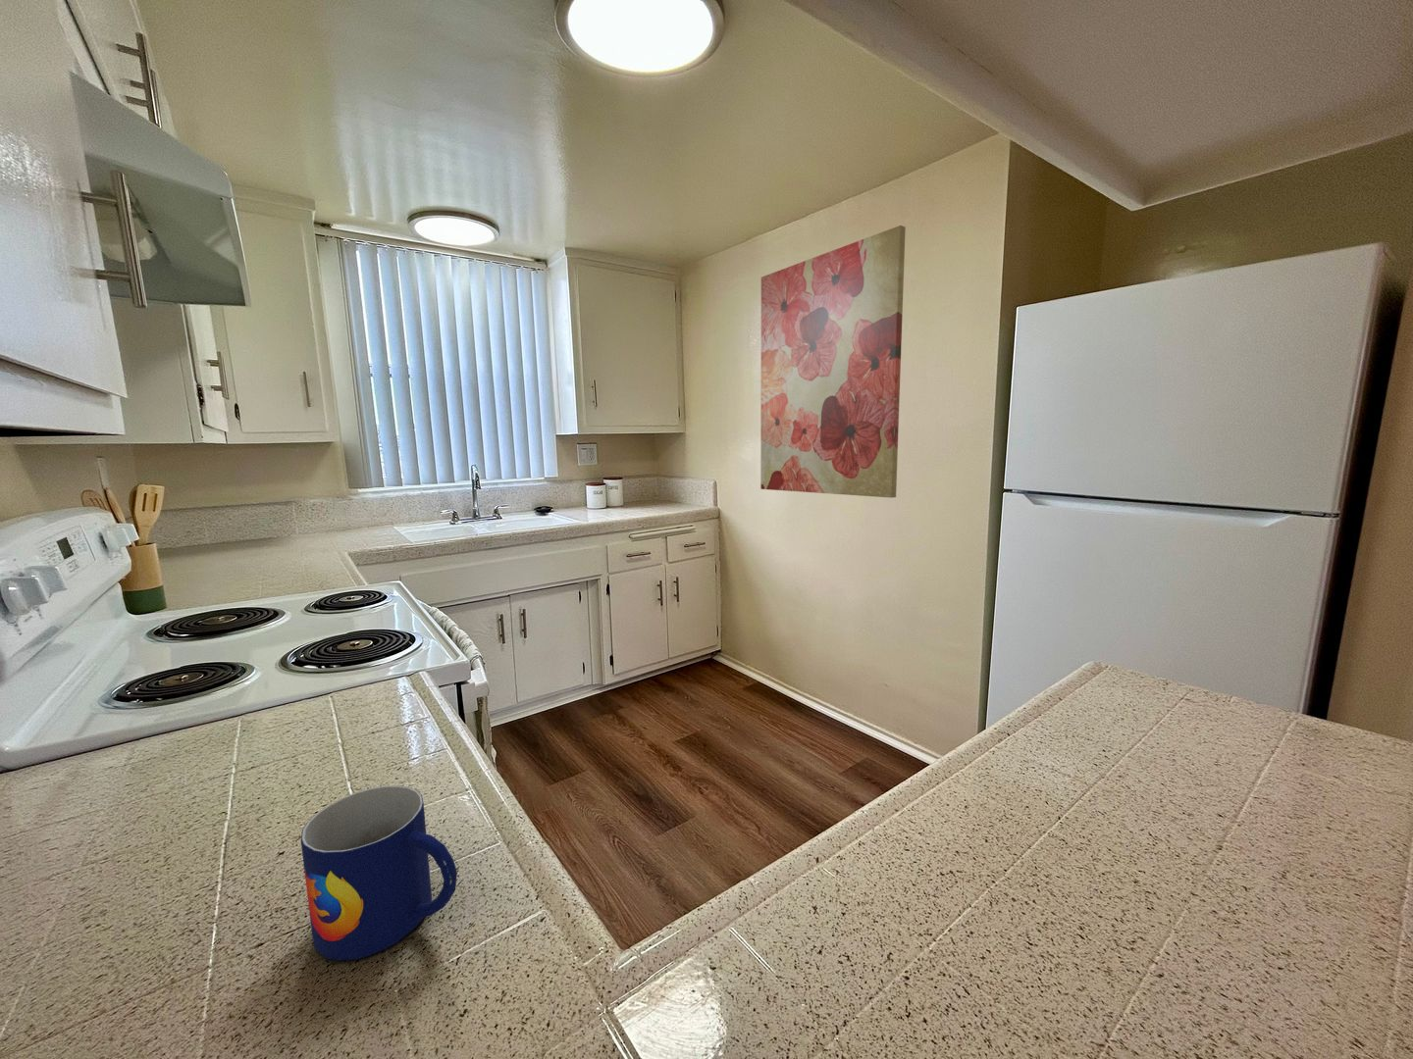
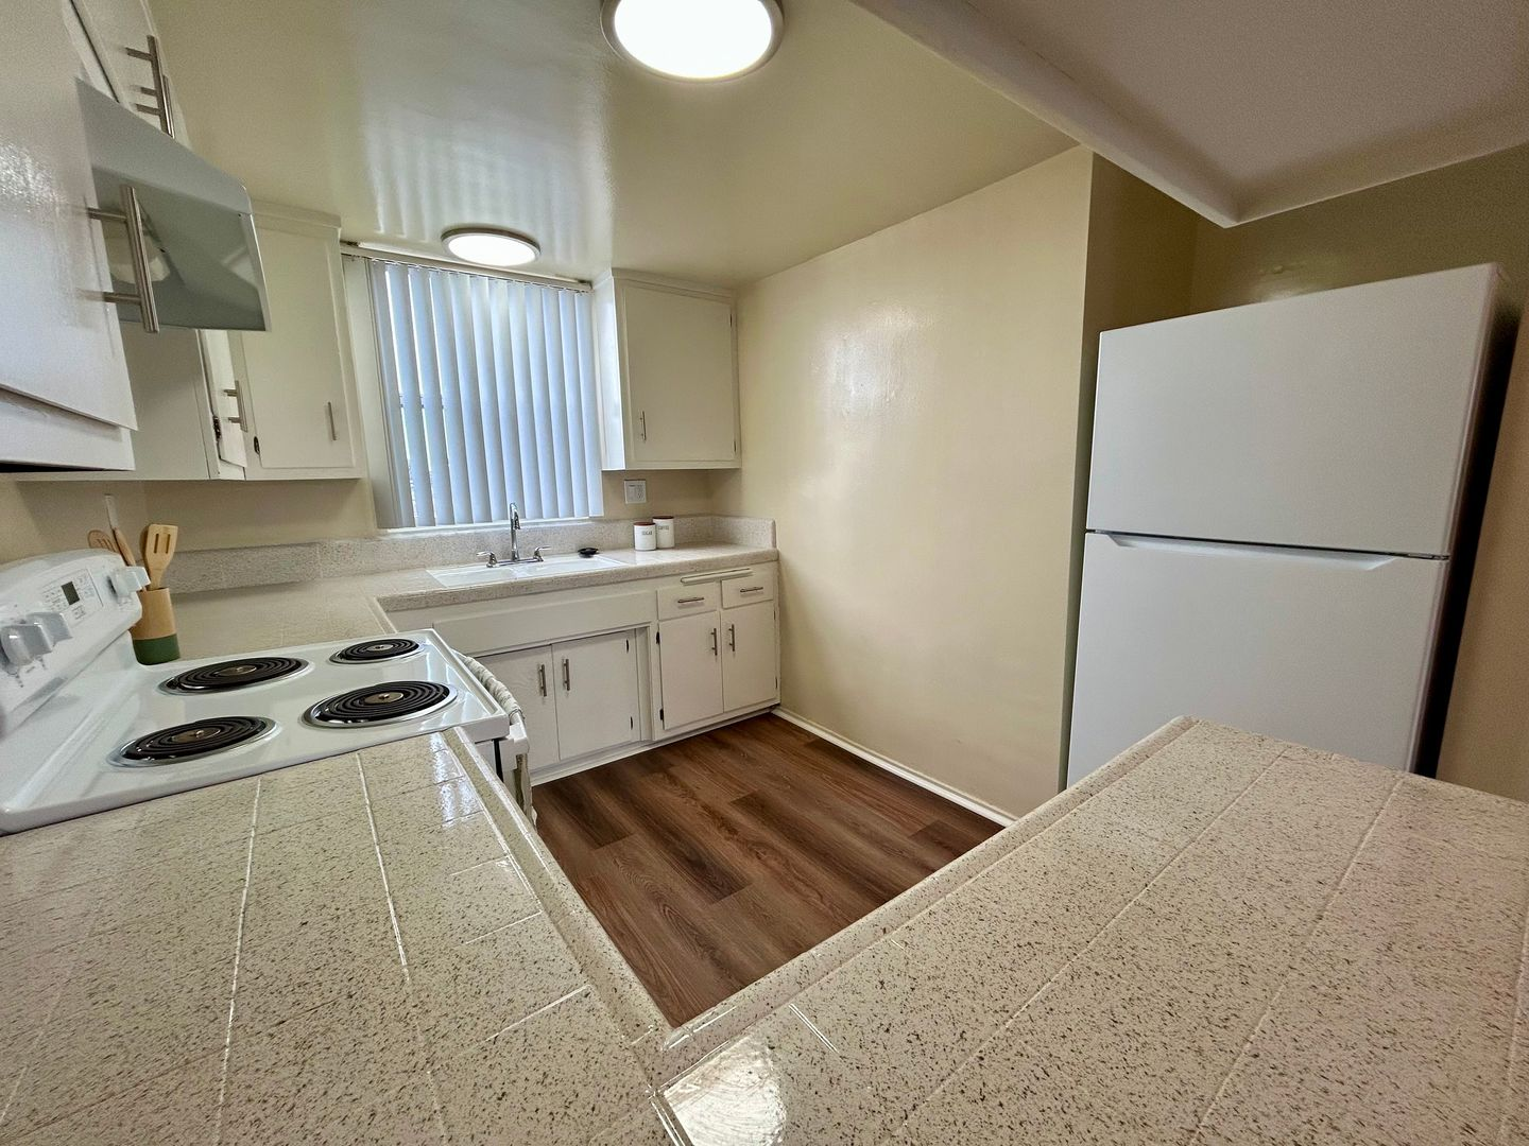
- wall art (822, 376)
- mug (389, 870)
